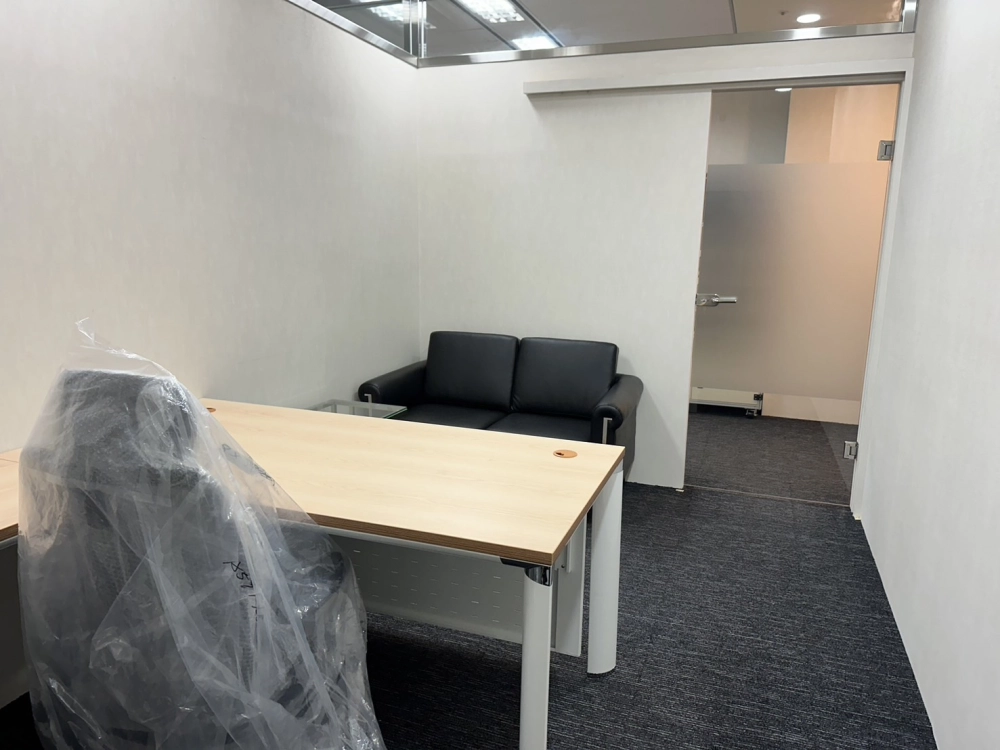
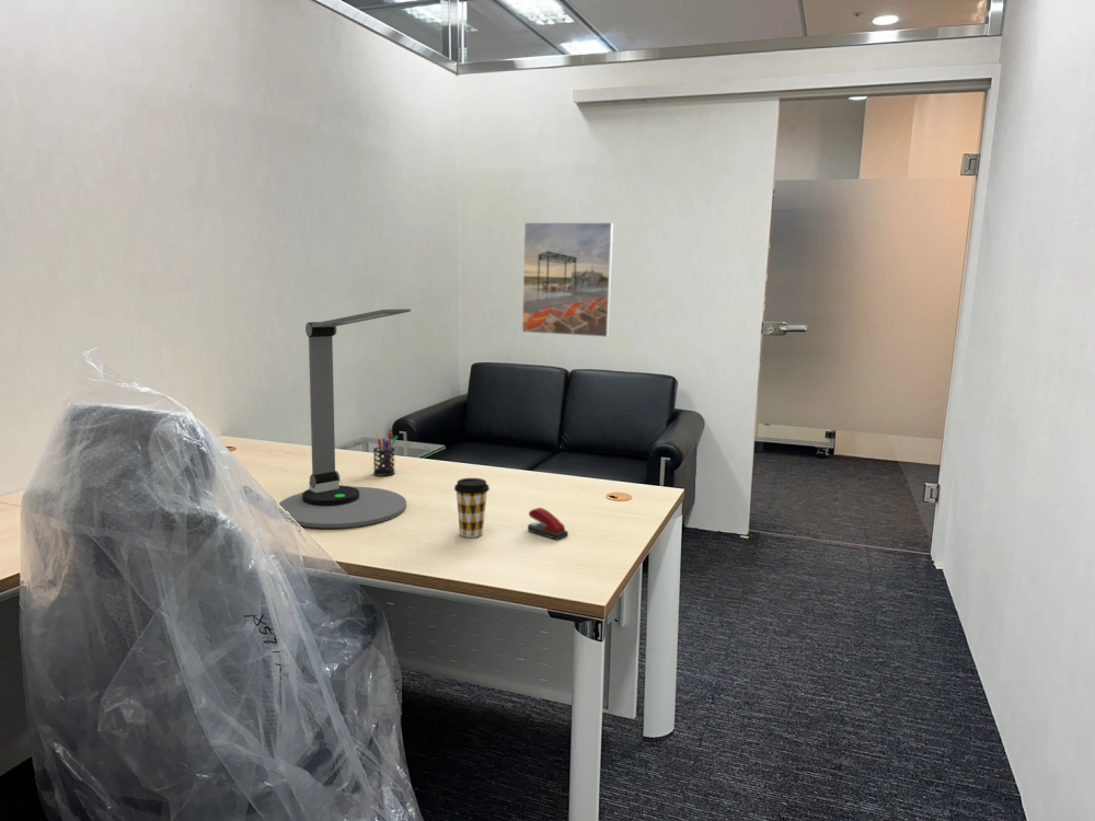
+ stapler (545, 521)
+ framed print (566, 279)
+ desk lamp (333, 410)
+ pen holder (387, 451)
+ coffee cup (471, 507)
